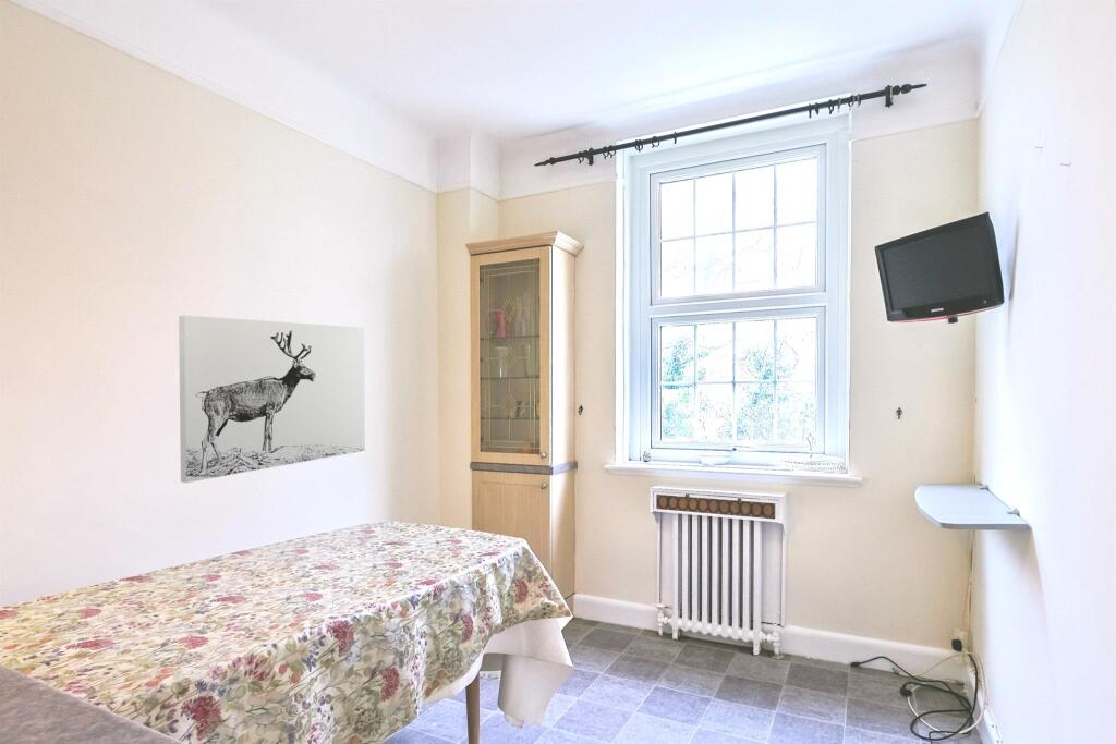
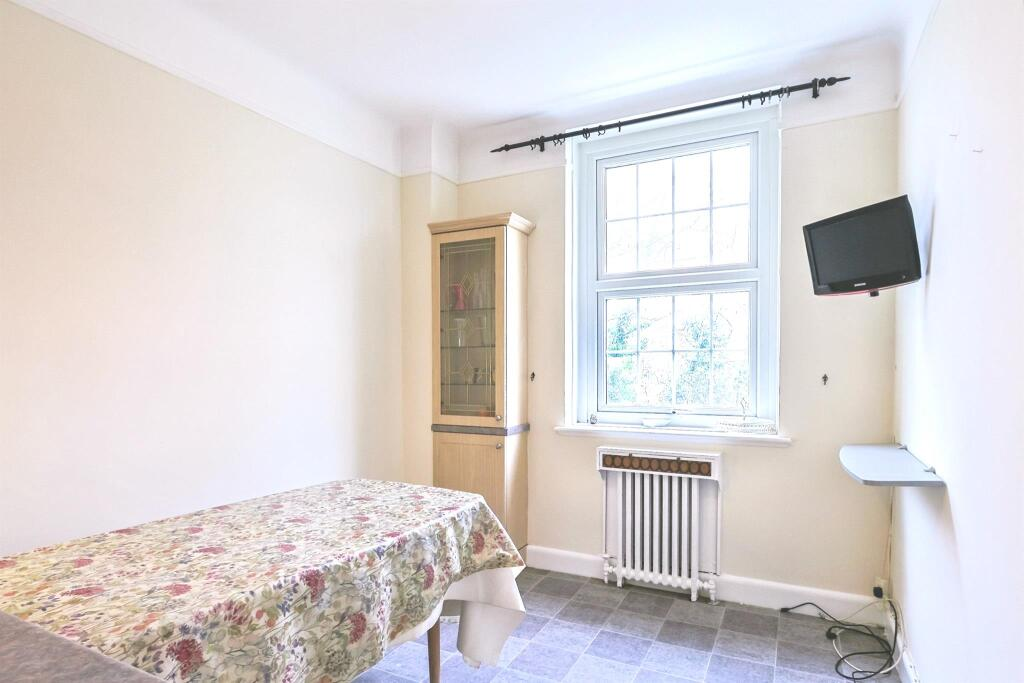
- wall art (286, 393)
